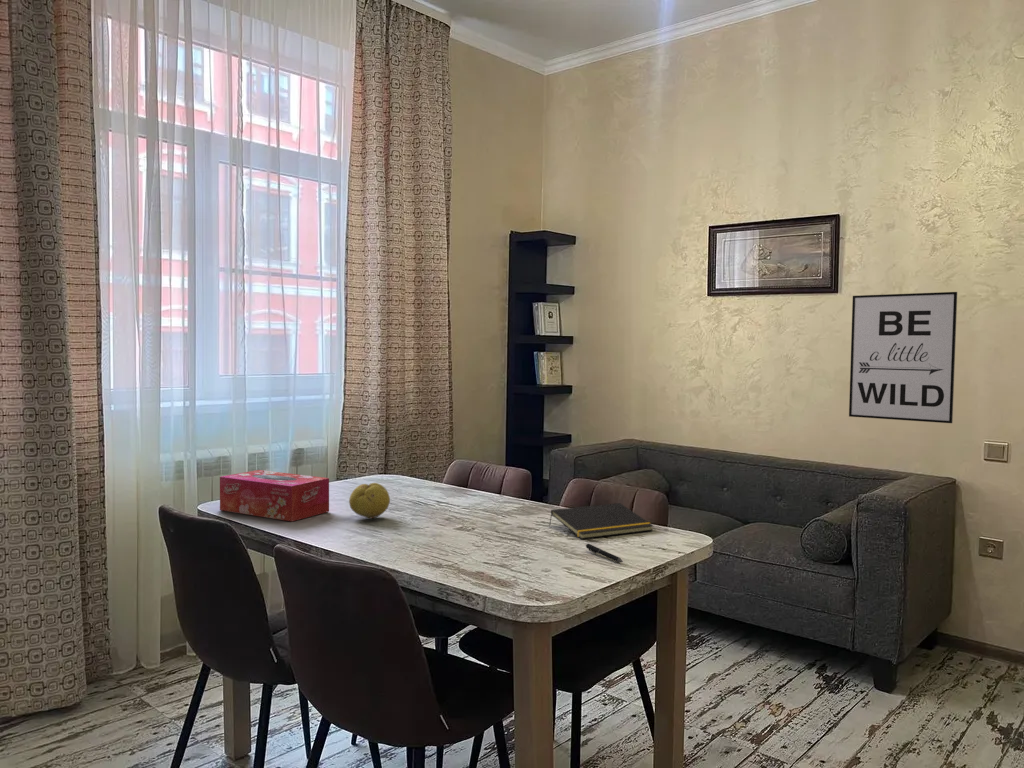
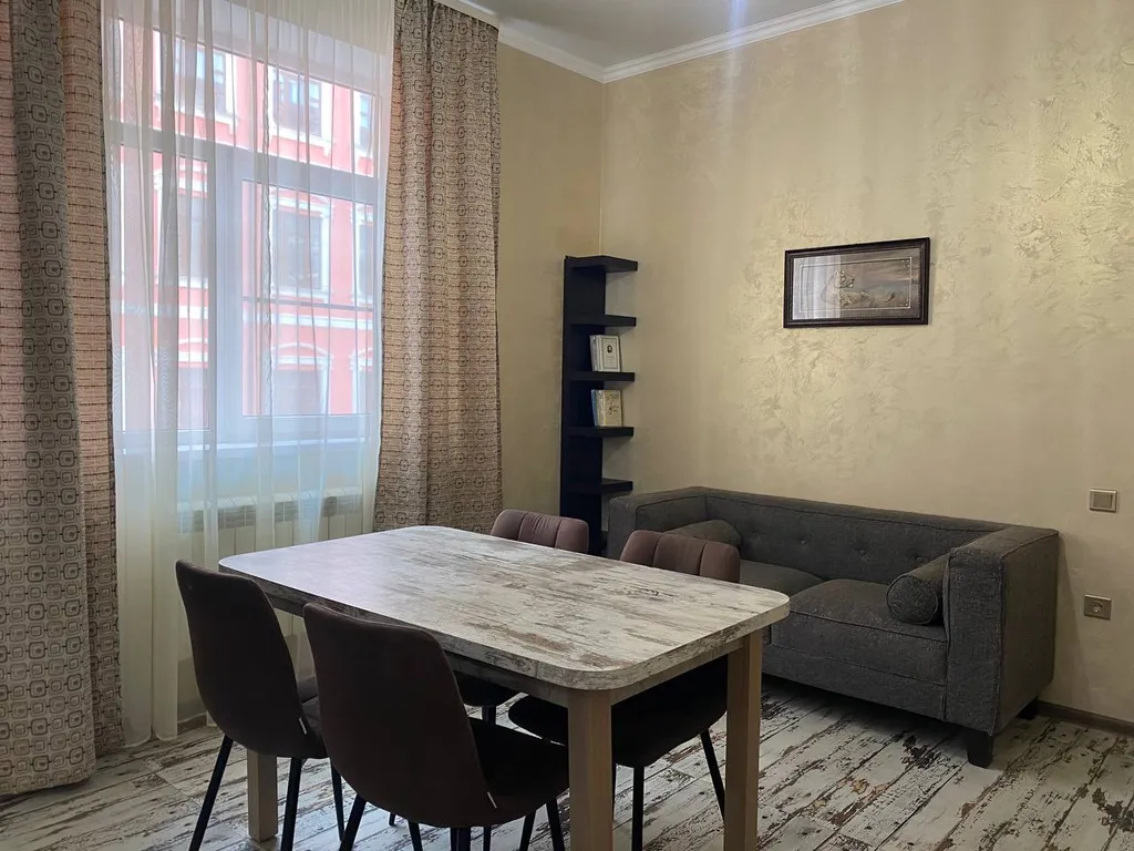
- tissue box (274, 494)
- notepad (601, 519)
- fruit (370, 500)
- wall art (900, 357)
- pen (604, 553)
